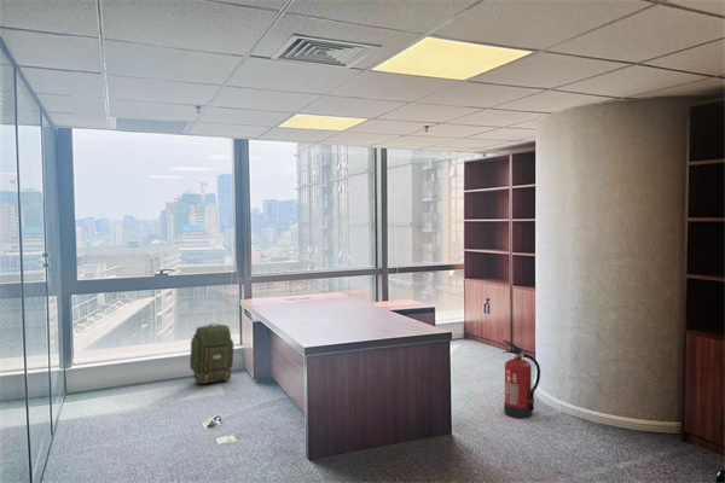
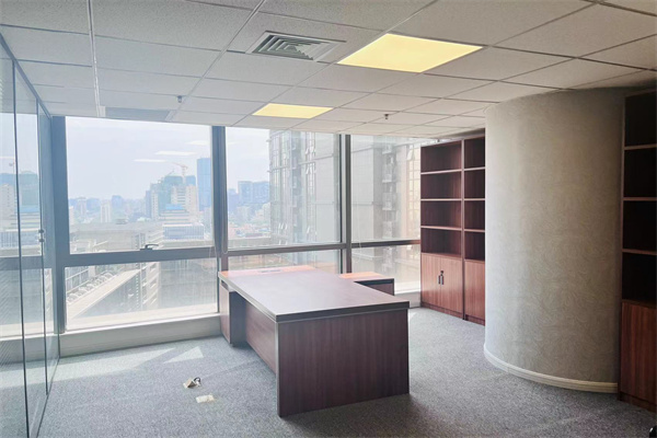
- backpack (210, 351)
- fire extinguisher (521, 378)
